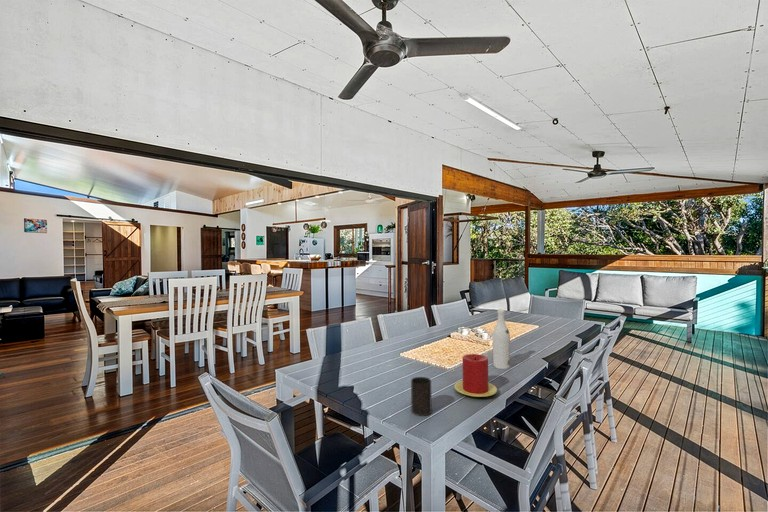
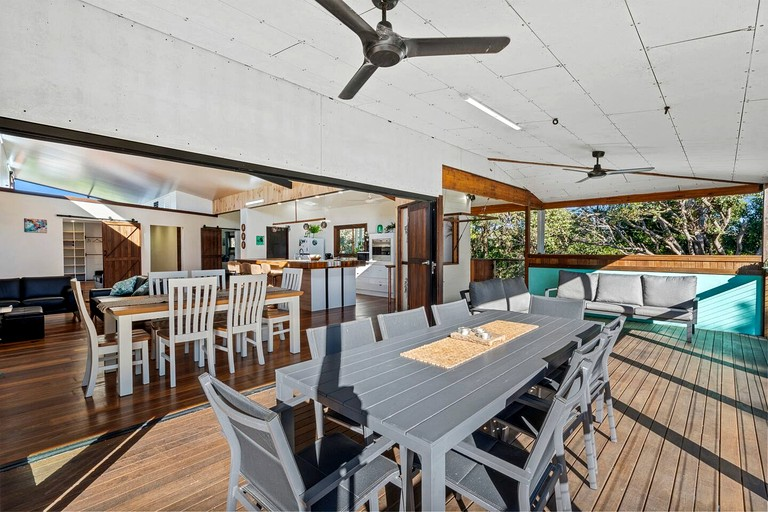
- candle (475, 374)
- cup (421, 395)
- wine bottle (501, 338)
